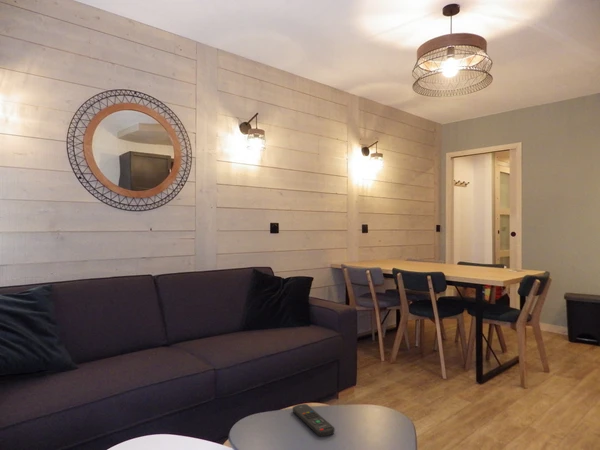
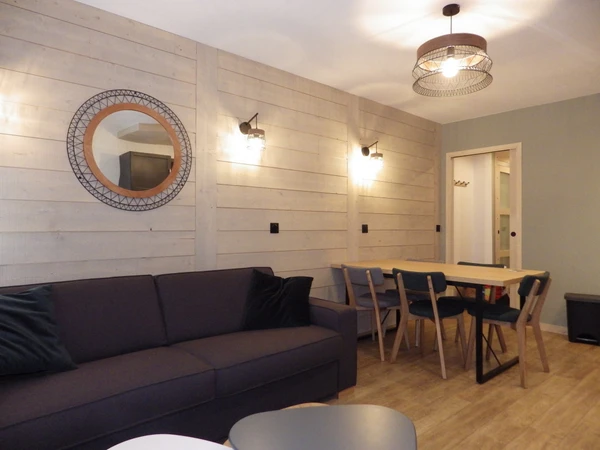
- remote control (312, 418)
